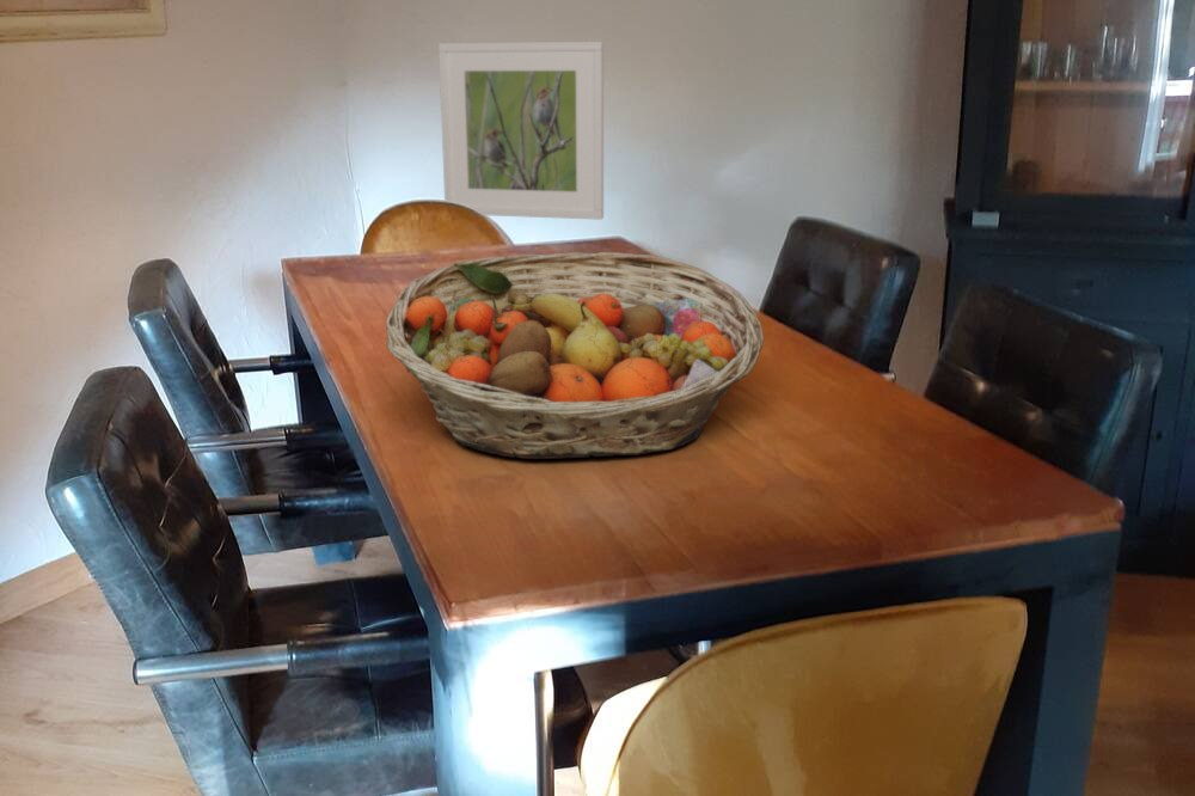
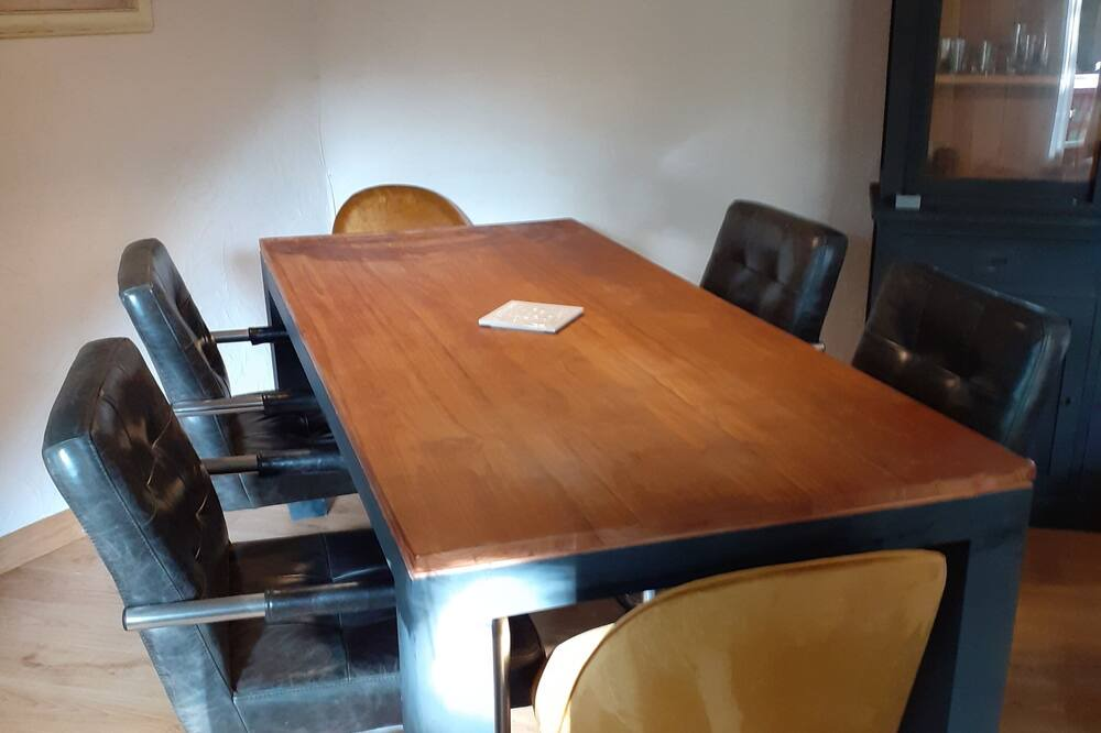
- fruit basket (575, 349)
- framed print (521, 130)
